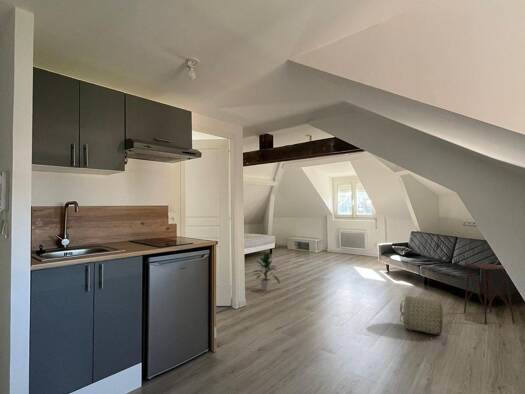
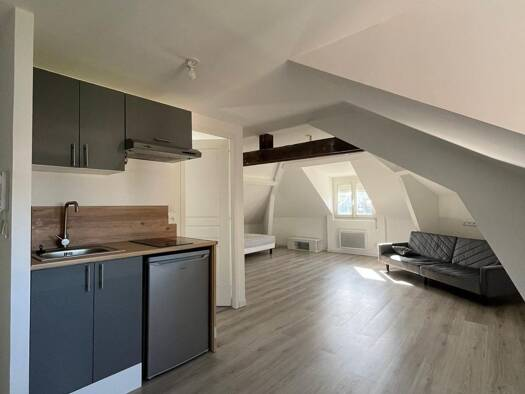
- basket (420, 312)
- side table (489, 291)
- indoor plant (266, 270)
